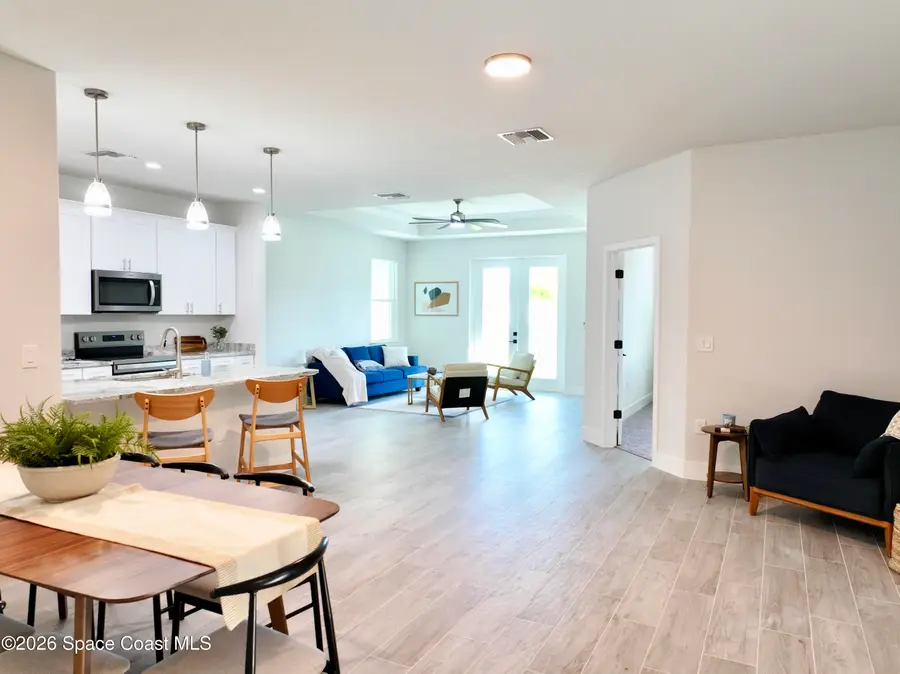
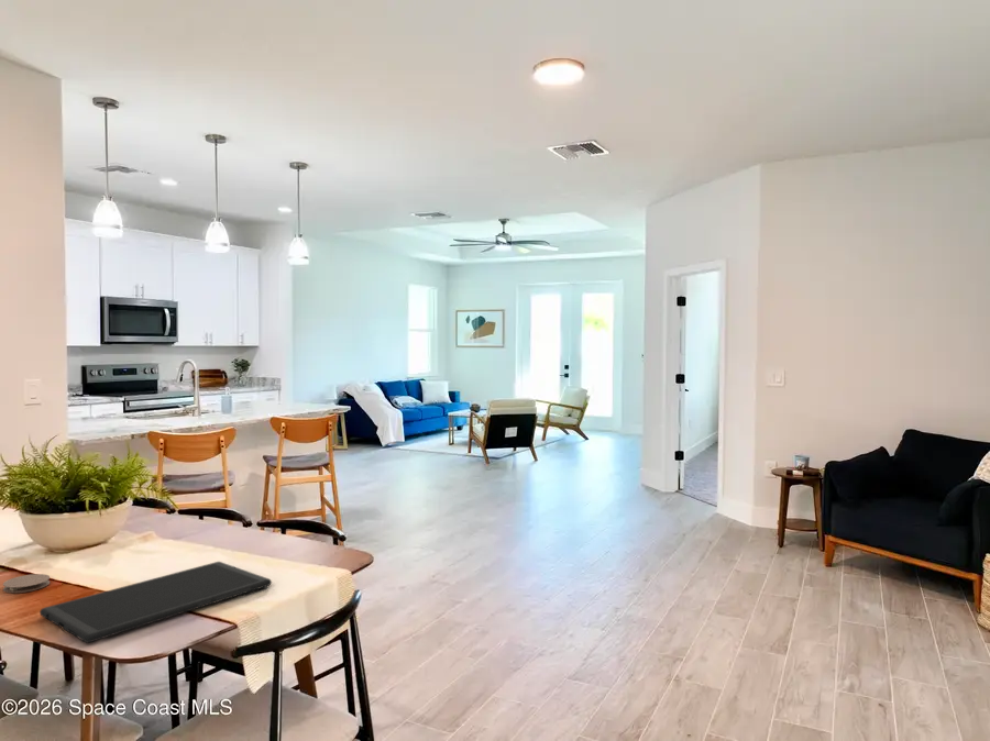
+ coaster (26, 583)
+ cutting board (163, 596)
